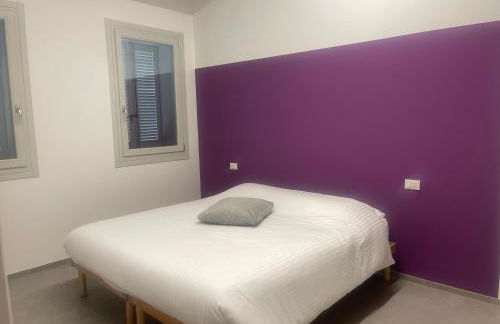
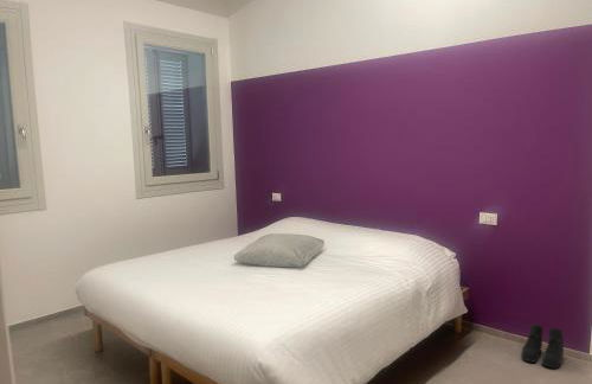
+ boots (541, 343)
